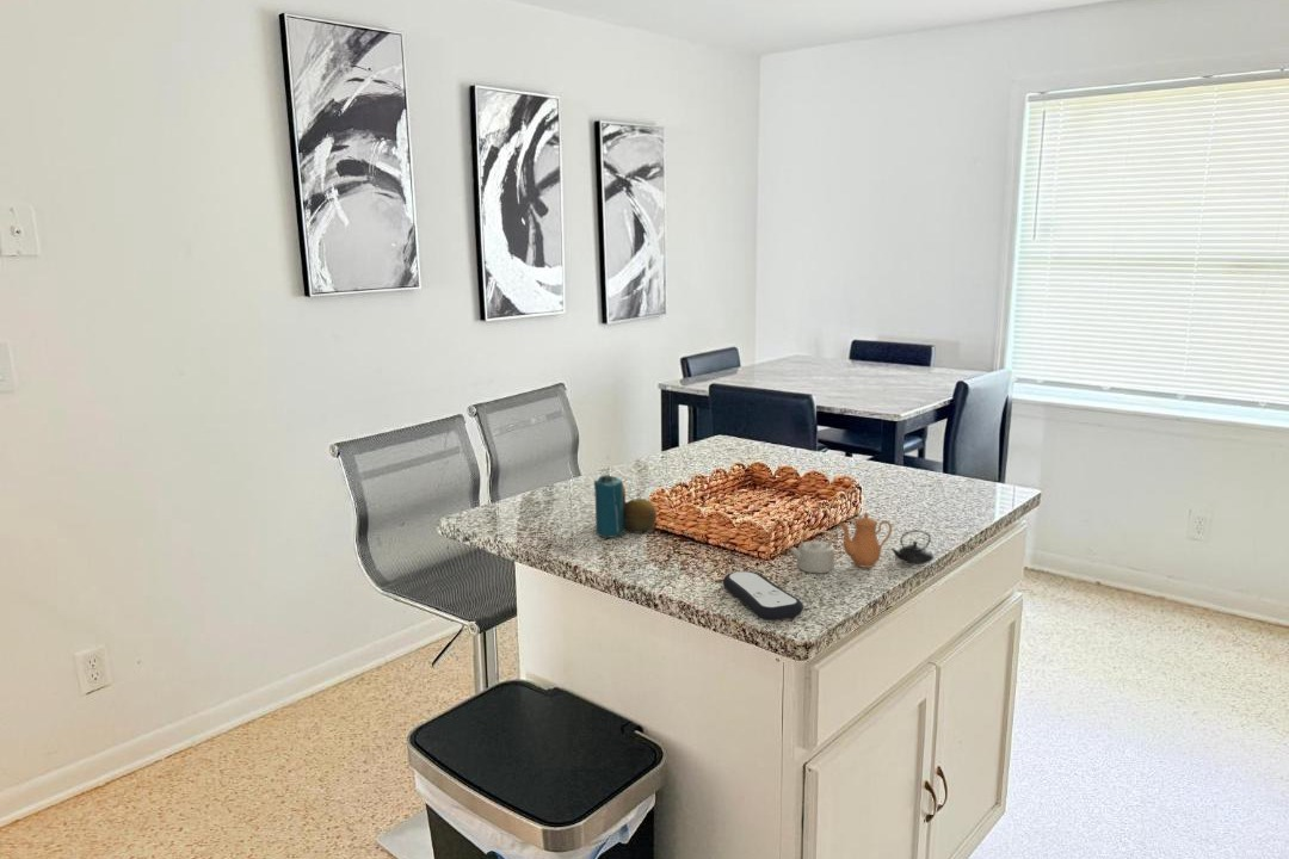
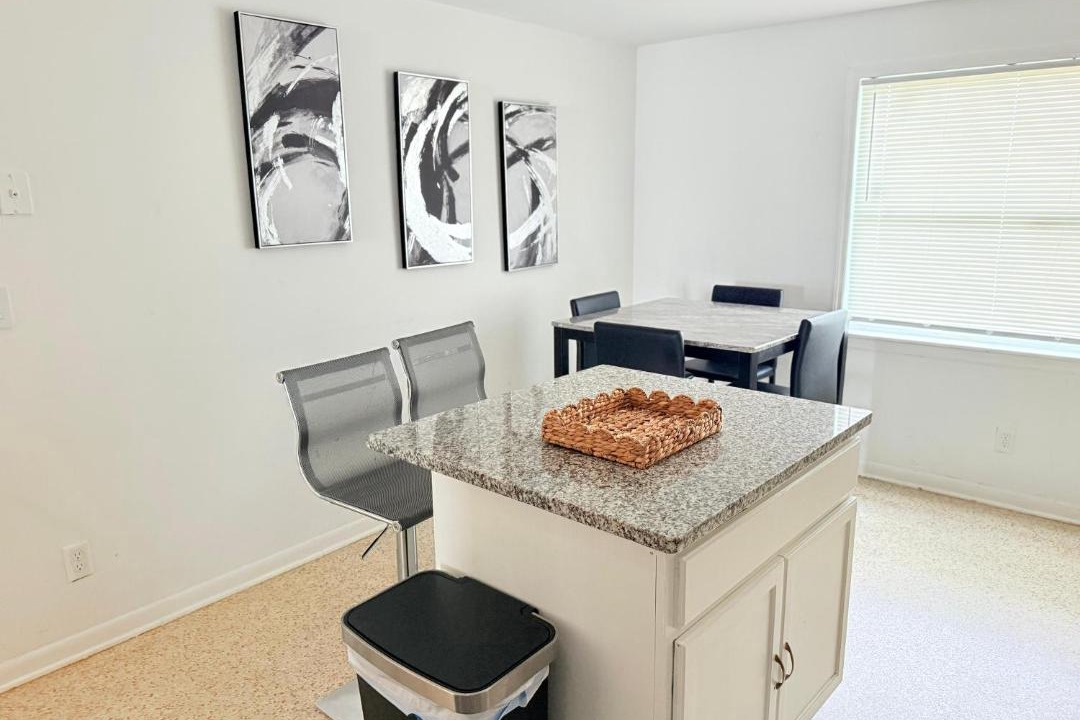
- remote control (759, 593)
- teapot (862, 538)
- candle (623, 500)
